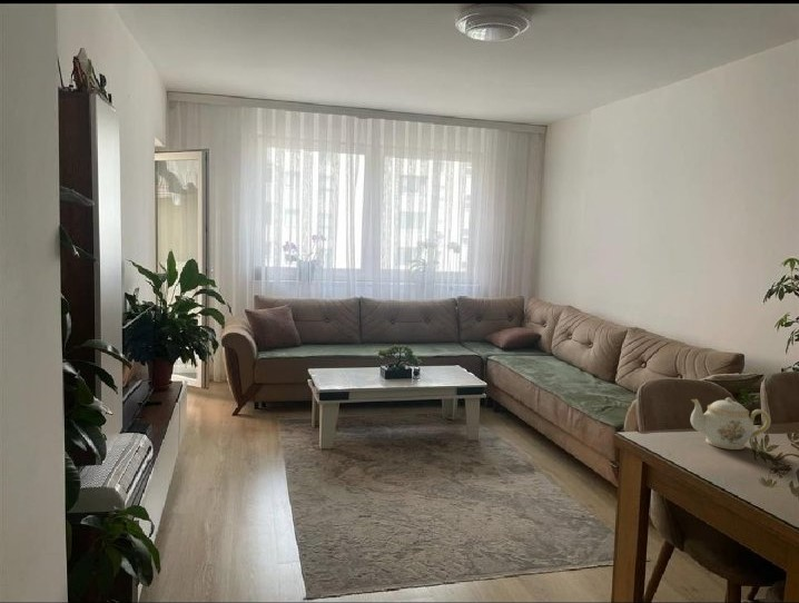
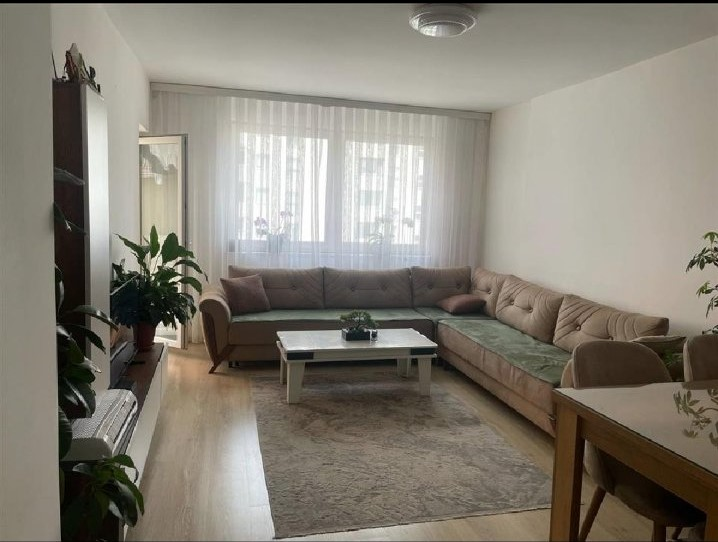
- teapot (729, 421)
